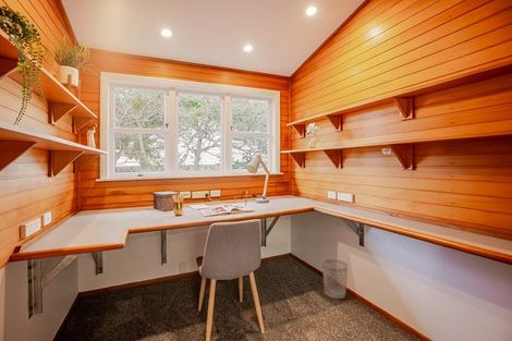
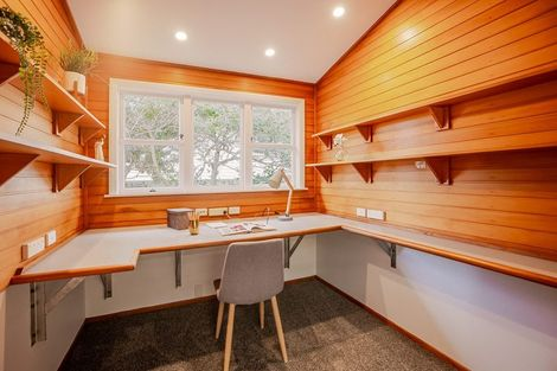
- wastebasket (334, 279)
